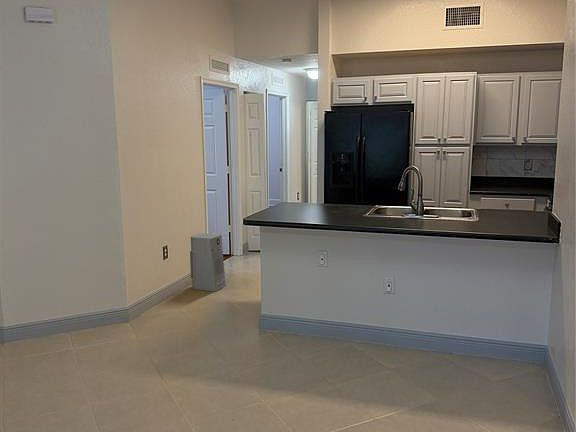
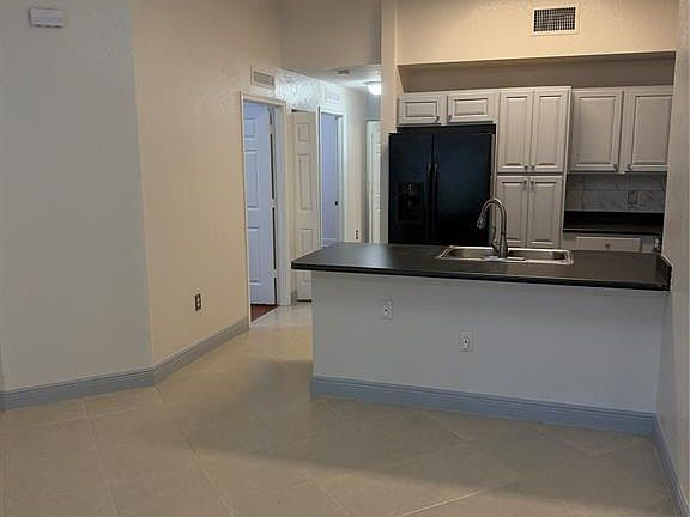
- air purifier (207, 261)
